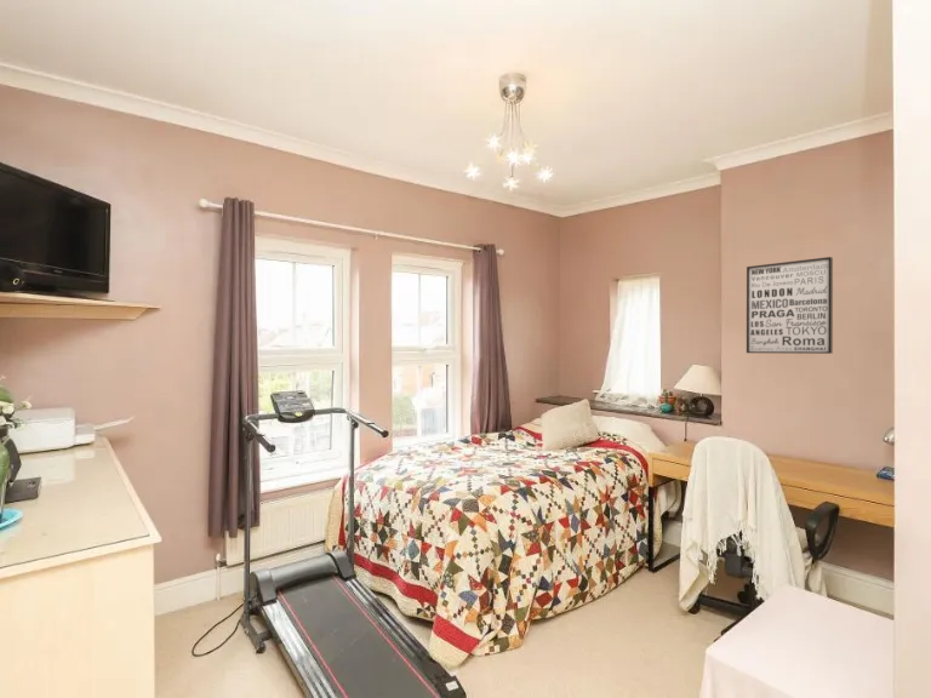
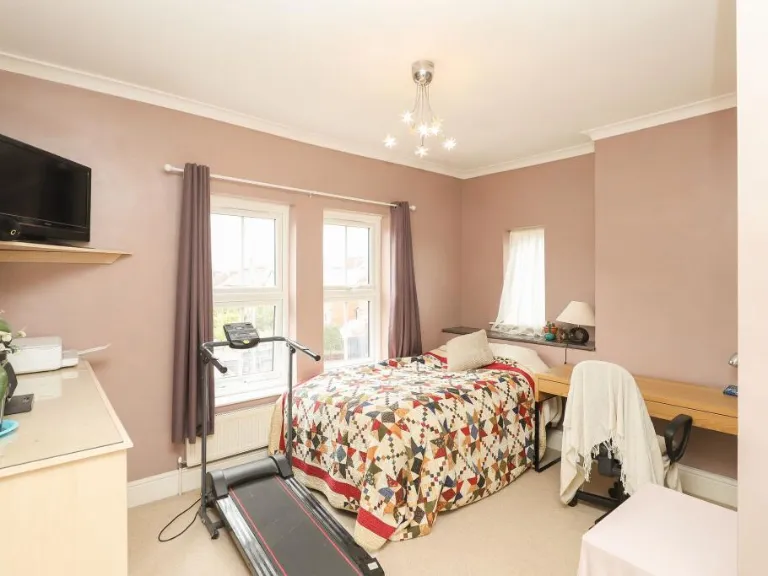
- wall art (787, 308)
